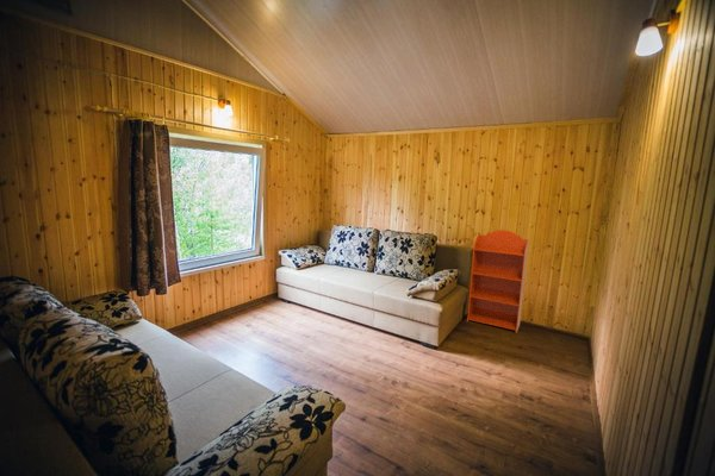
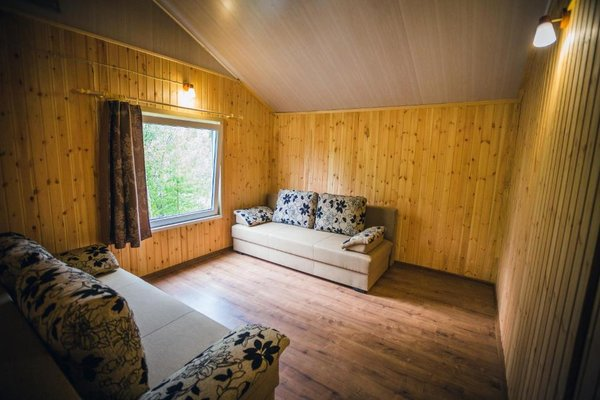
- bookcase (497, 277)
